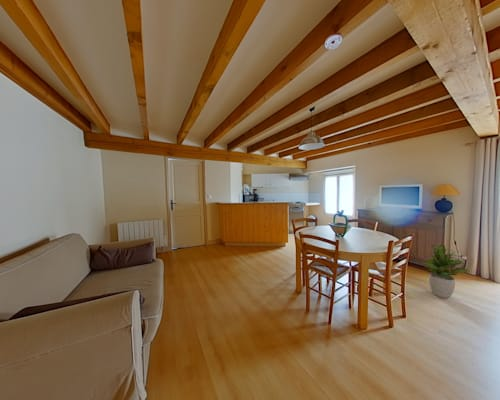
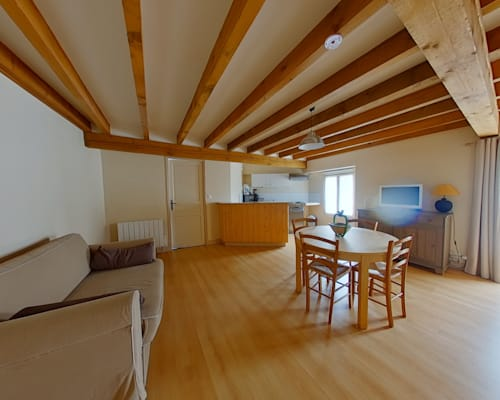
- potted plant (442, 270)
